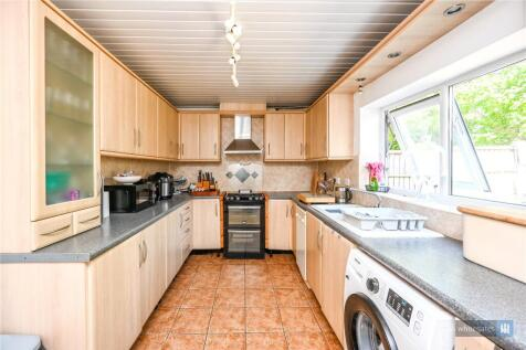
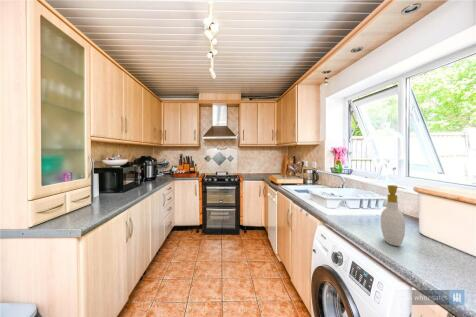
+ soap bottle (393, 214)
